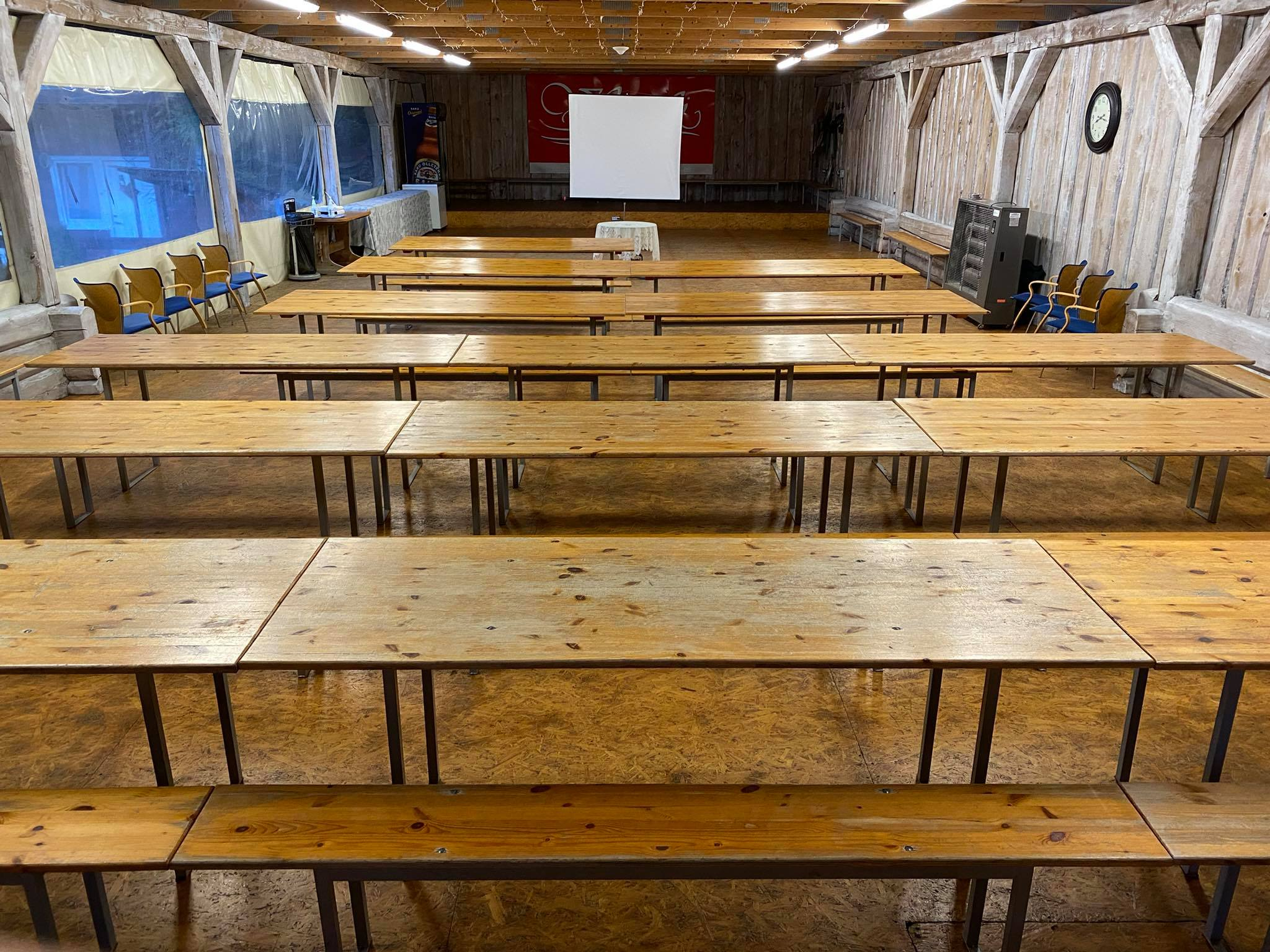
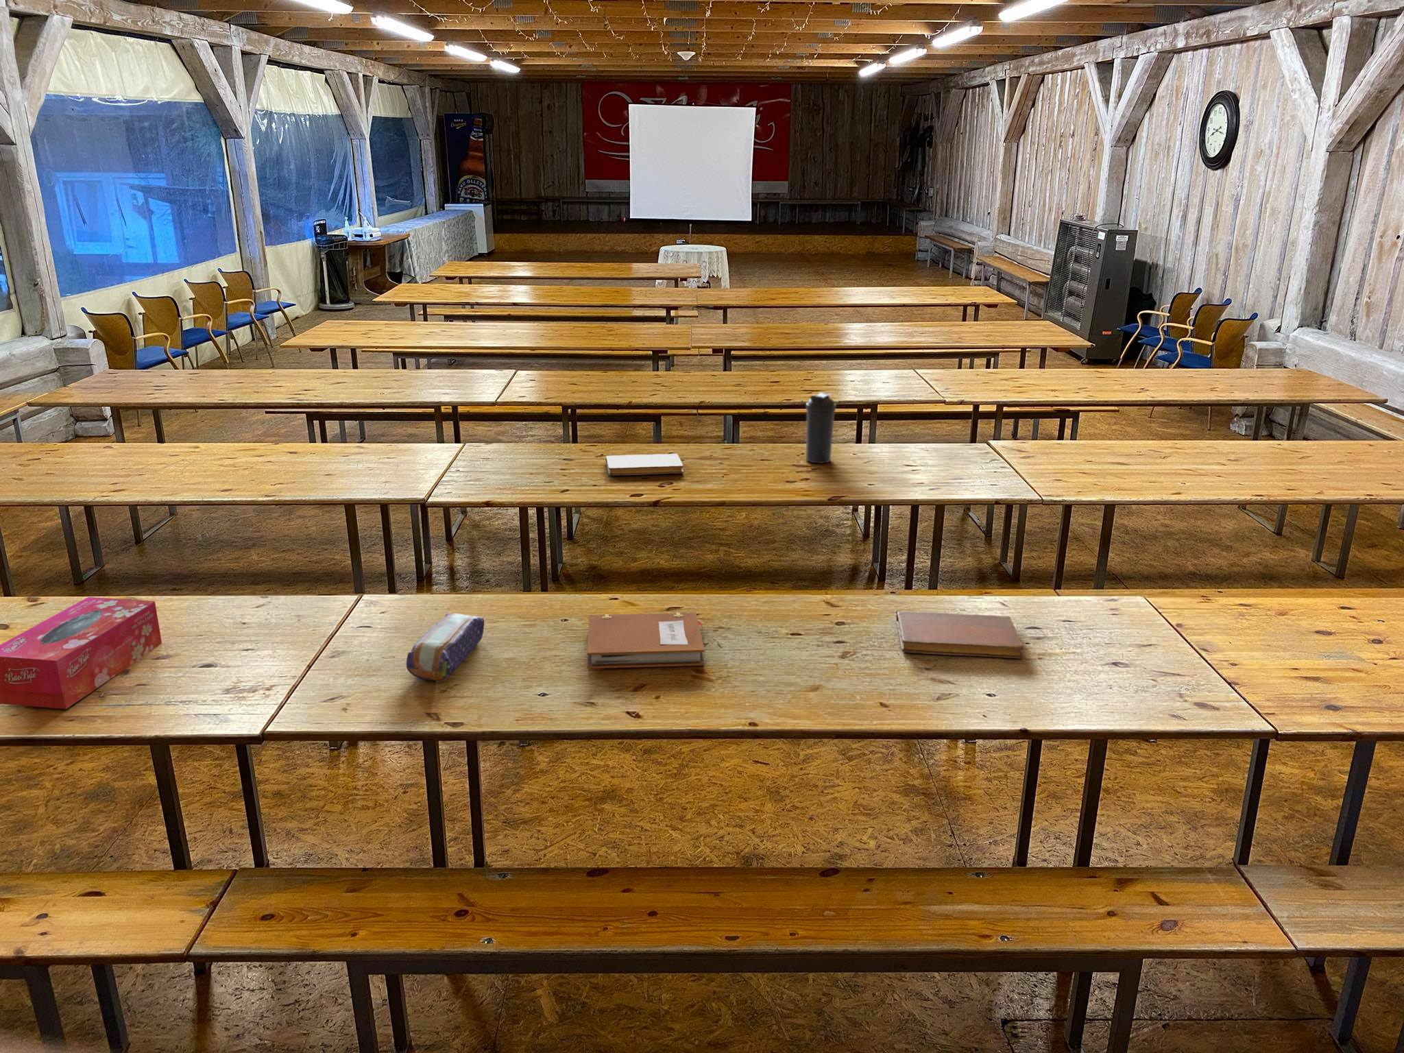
+ notebook (643, 463)
+ tissue box (77, 649)
+ water bottle (819, 427)
+ notebook (647, 637)
+ pencil case (446, 645)
+ notebook (957, 633)
